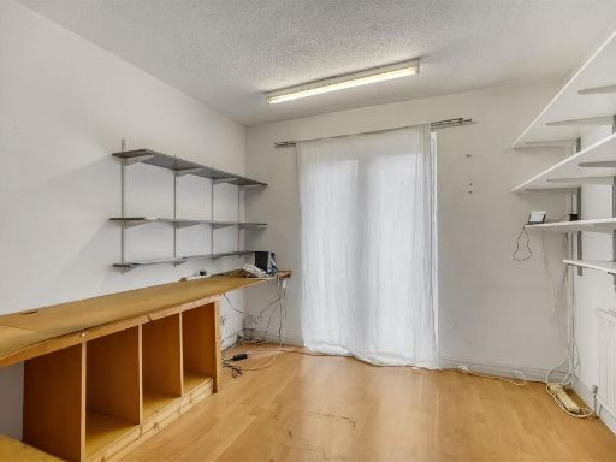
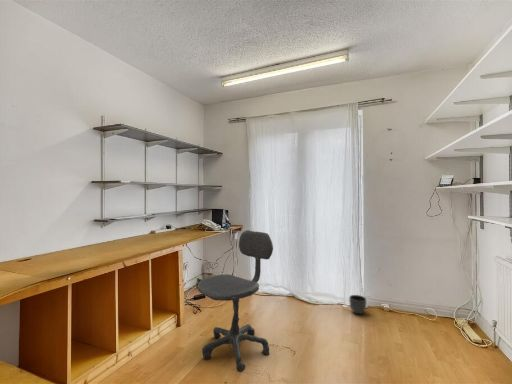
+ office chair (235, 291)
+ planter (357, 305)
